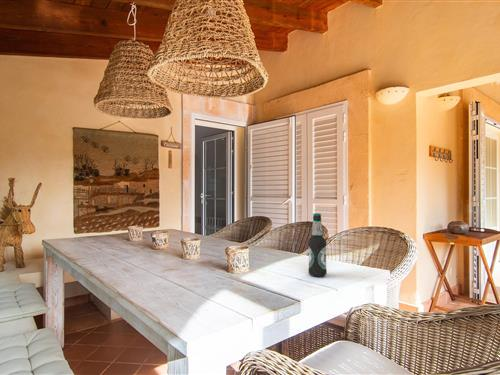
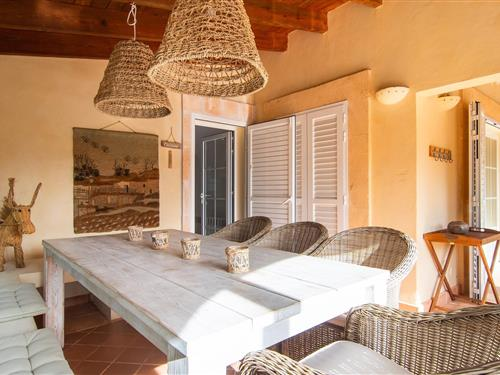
- bottle (317, 244)
